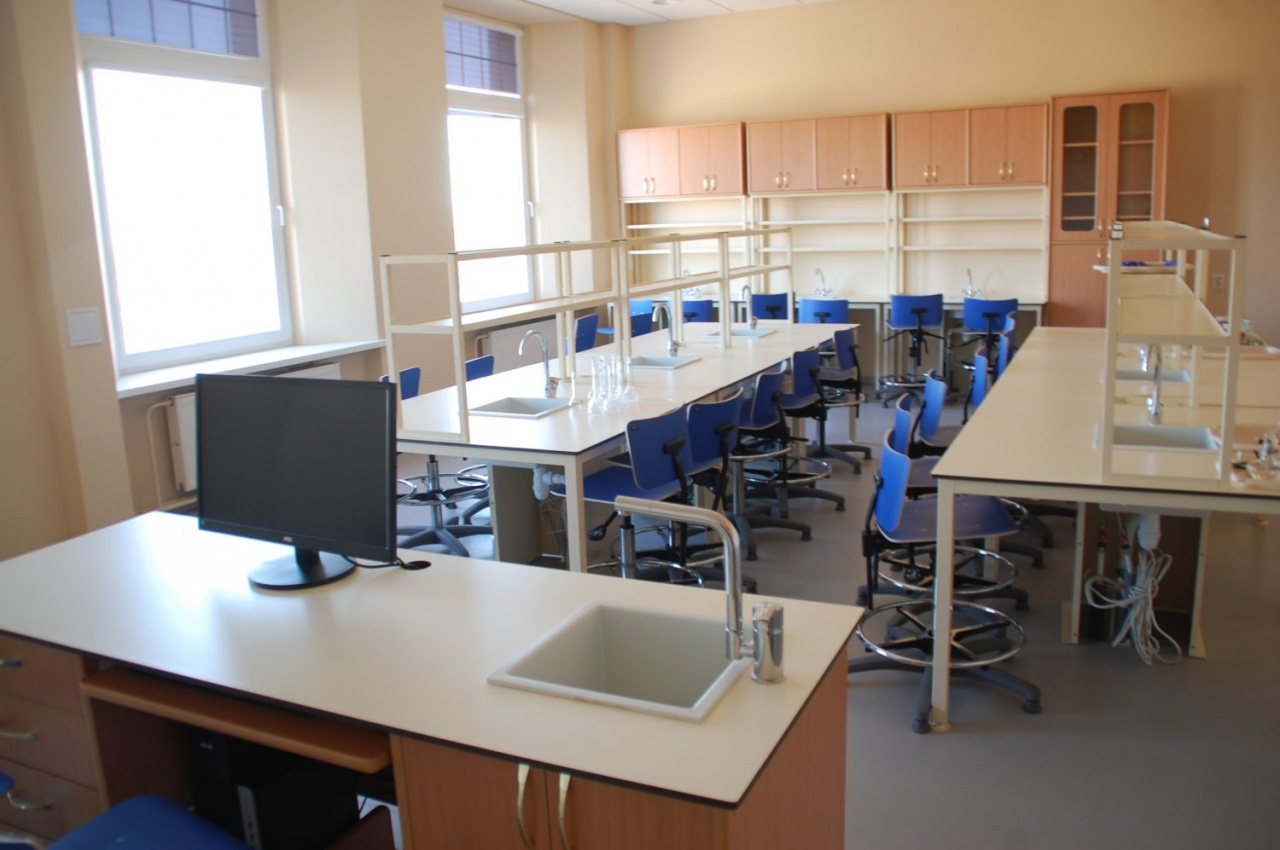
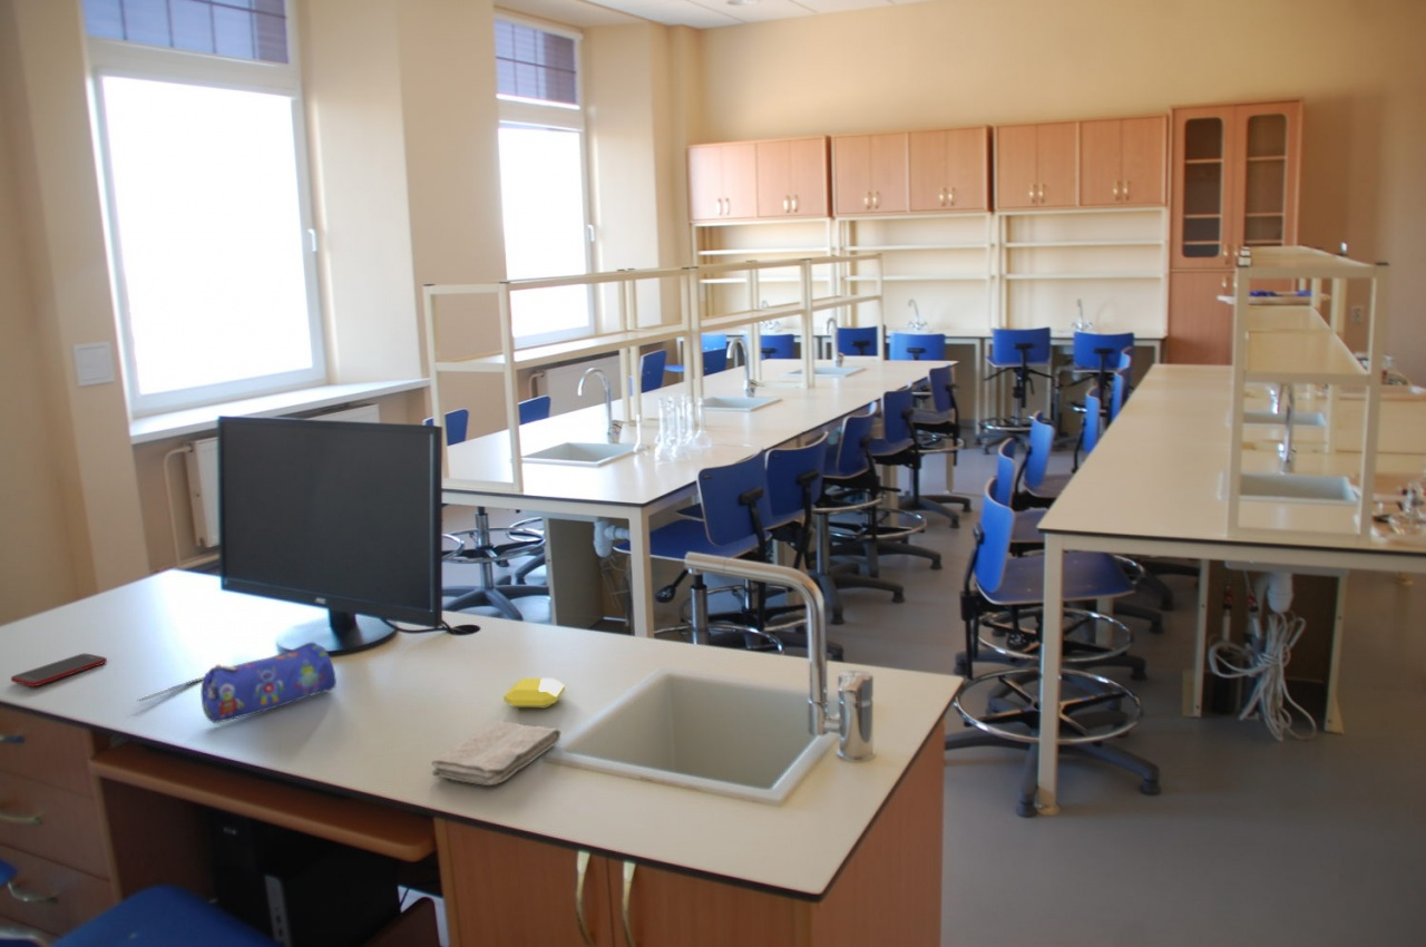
+ soap bar (534, 692)
+ pen (170, 689)
+ washcloth (496, 750)
+ pencil case (267, 680)
+ cell phone (59, 670)
